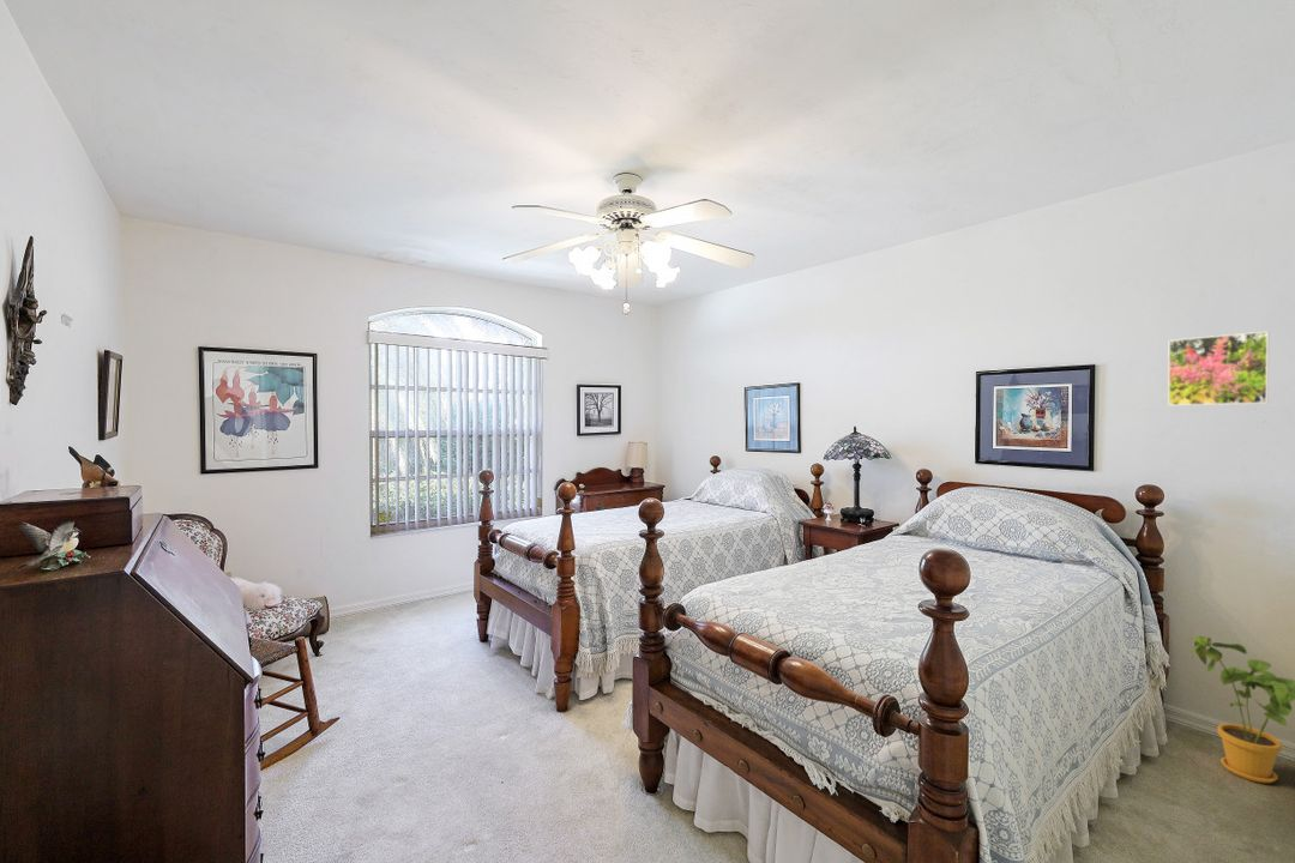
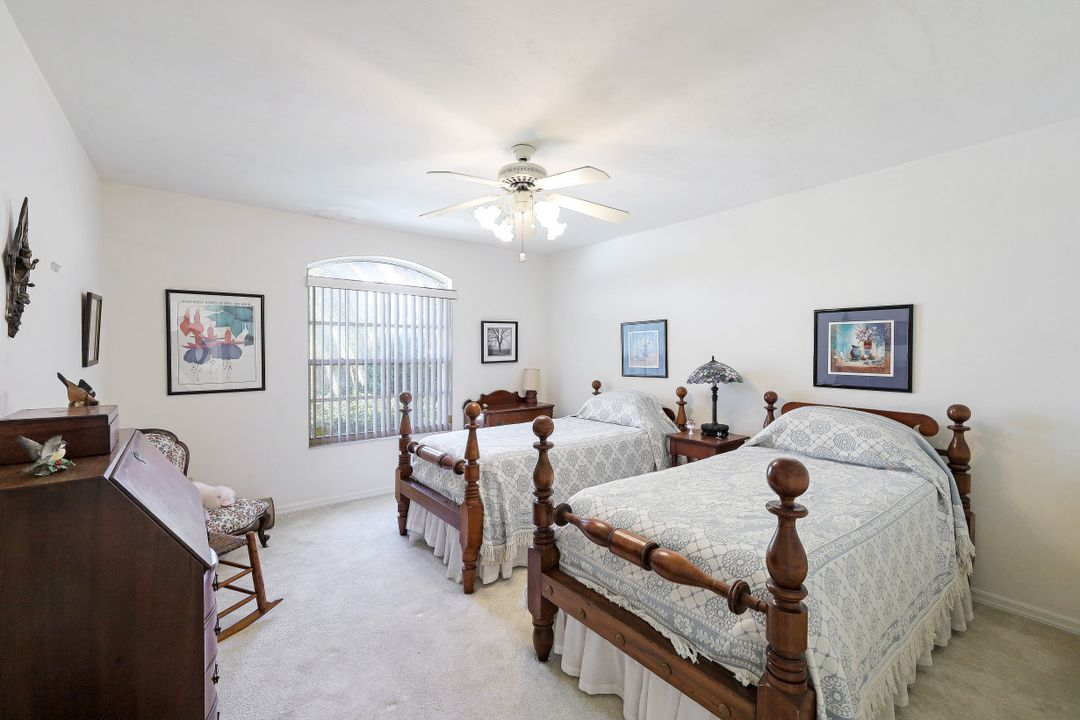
- house plant (1247, 701)
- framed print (1216, 370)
